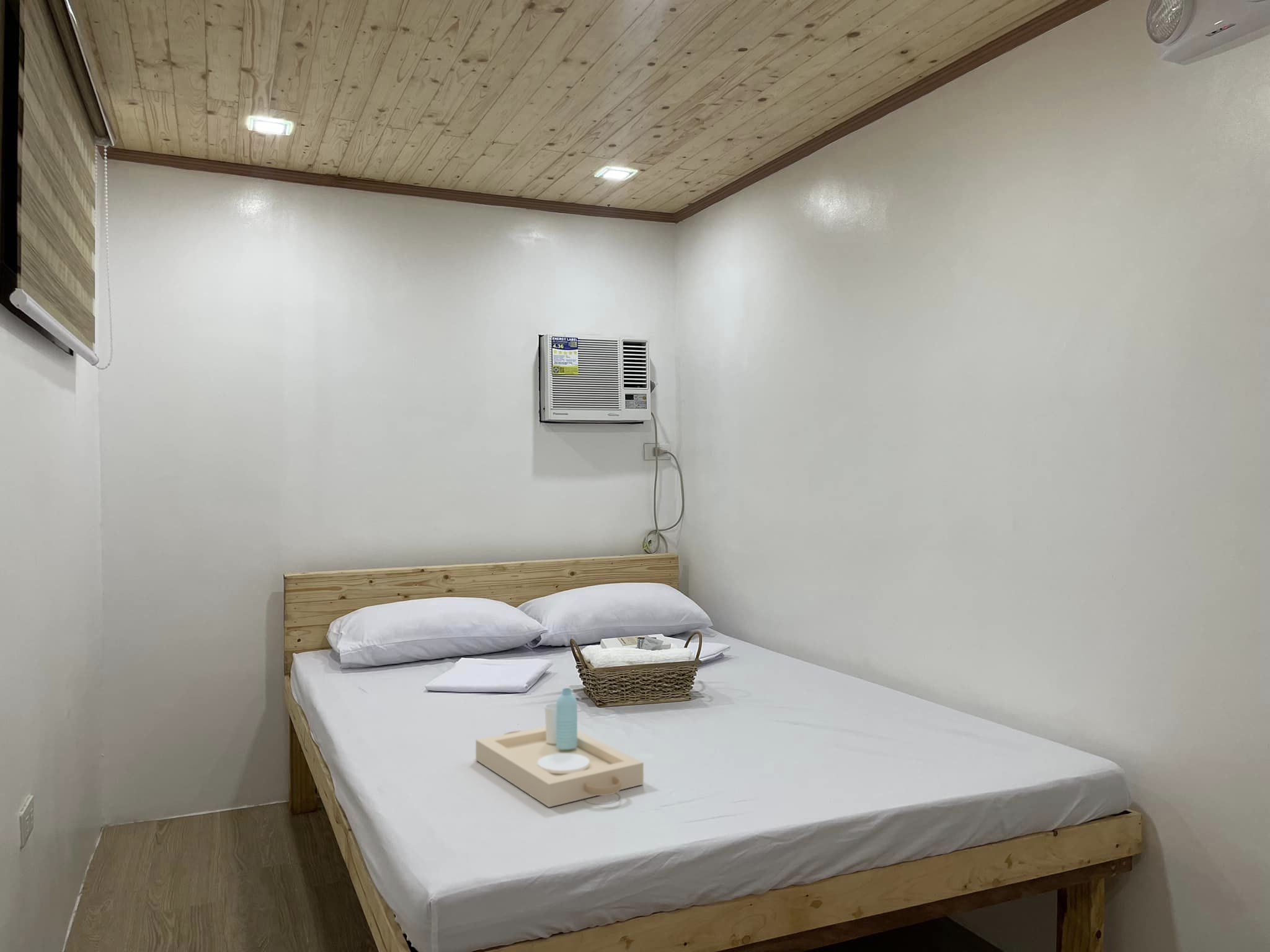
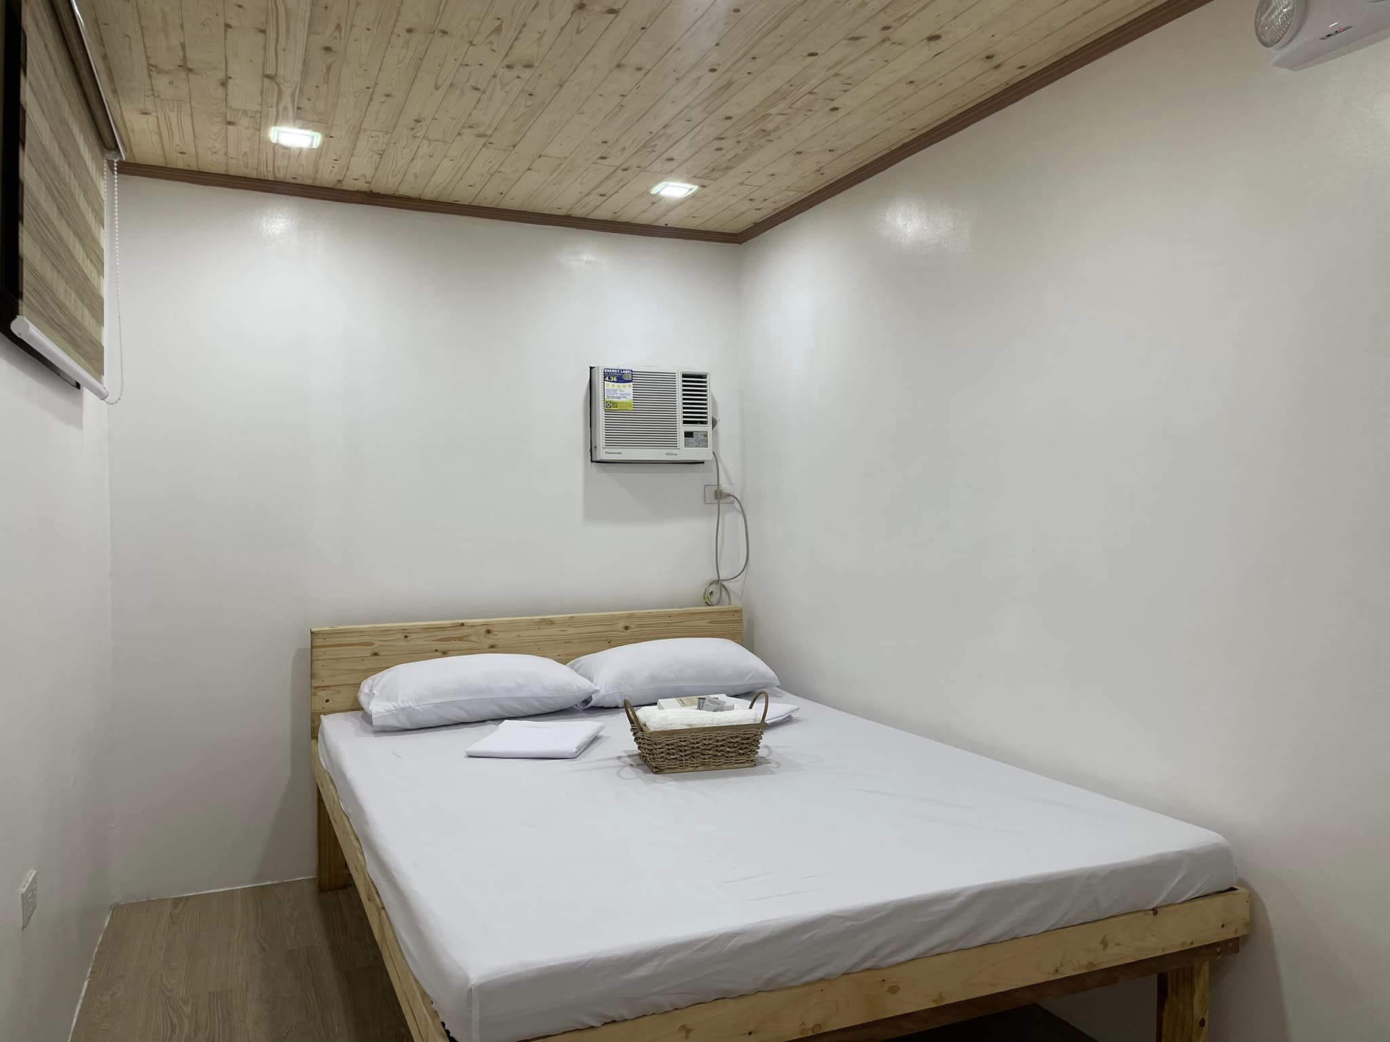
- serving tray (556, 734)
